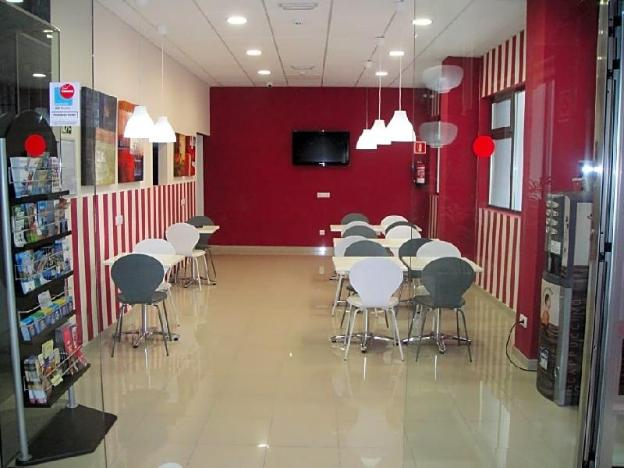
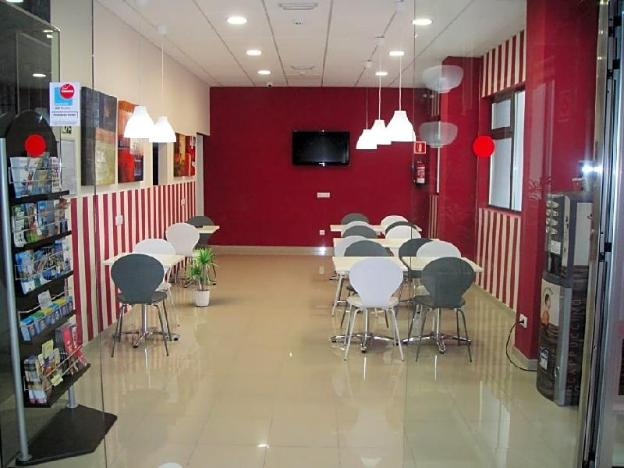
+ potted plant (201, 276)
